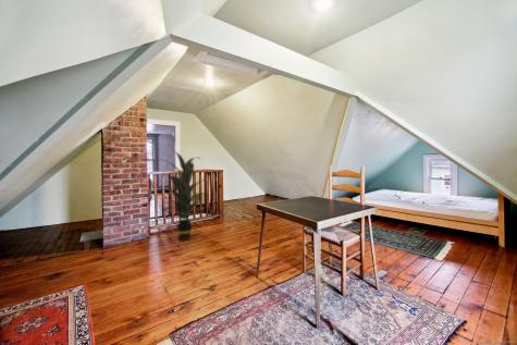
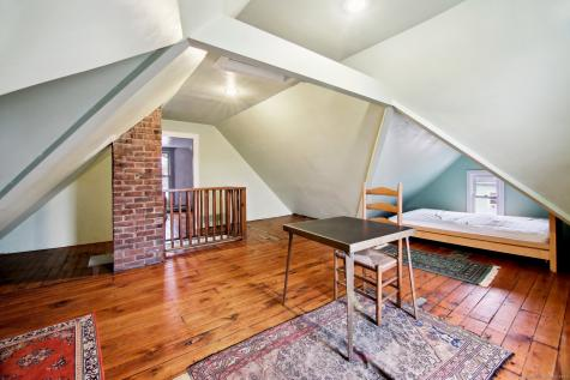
- indoor plant (181, 195)
